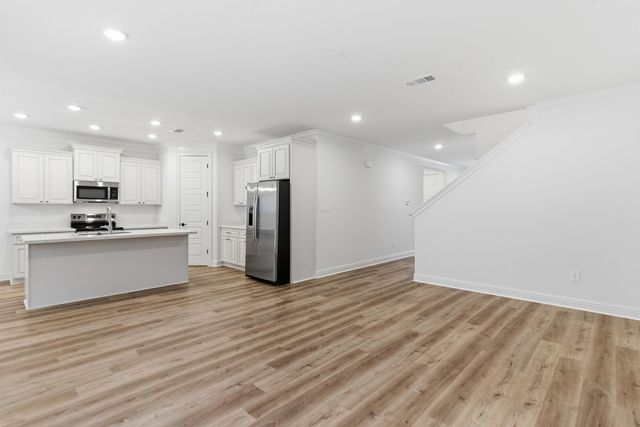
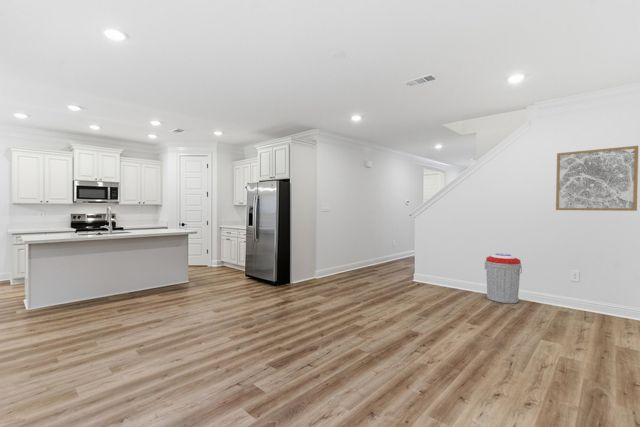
+ wall art (594, 180)
+ trash can (502, 276)
